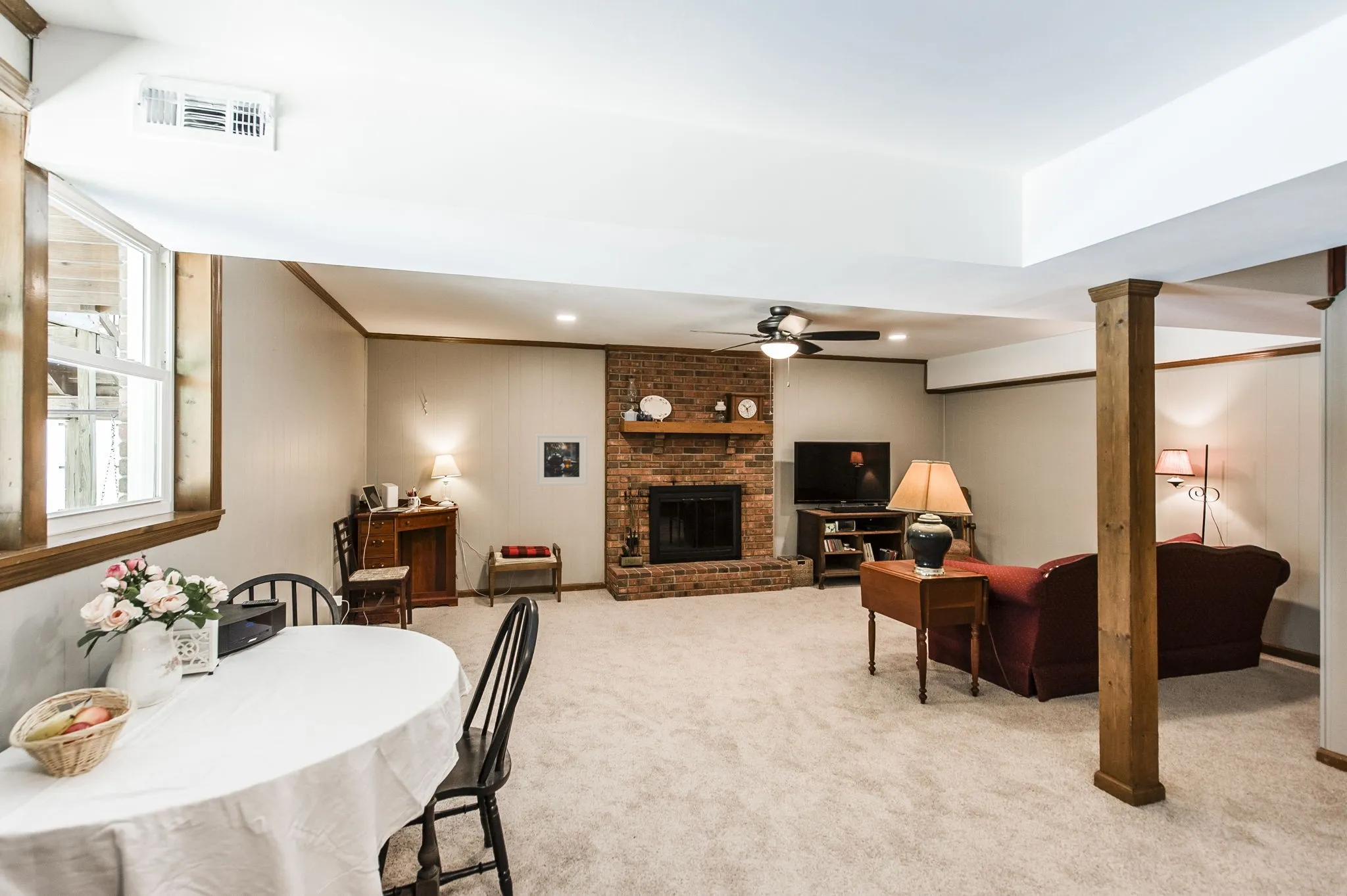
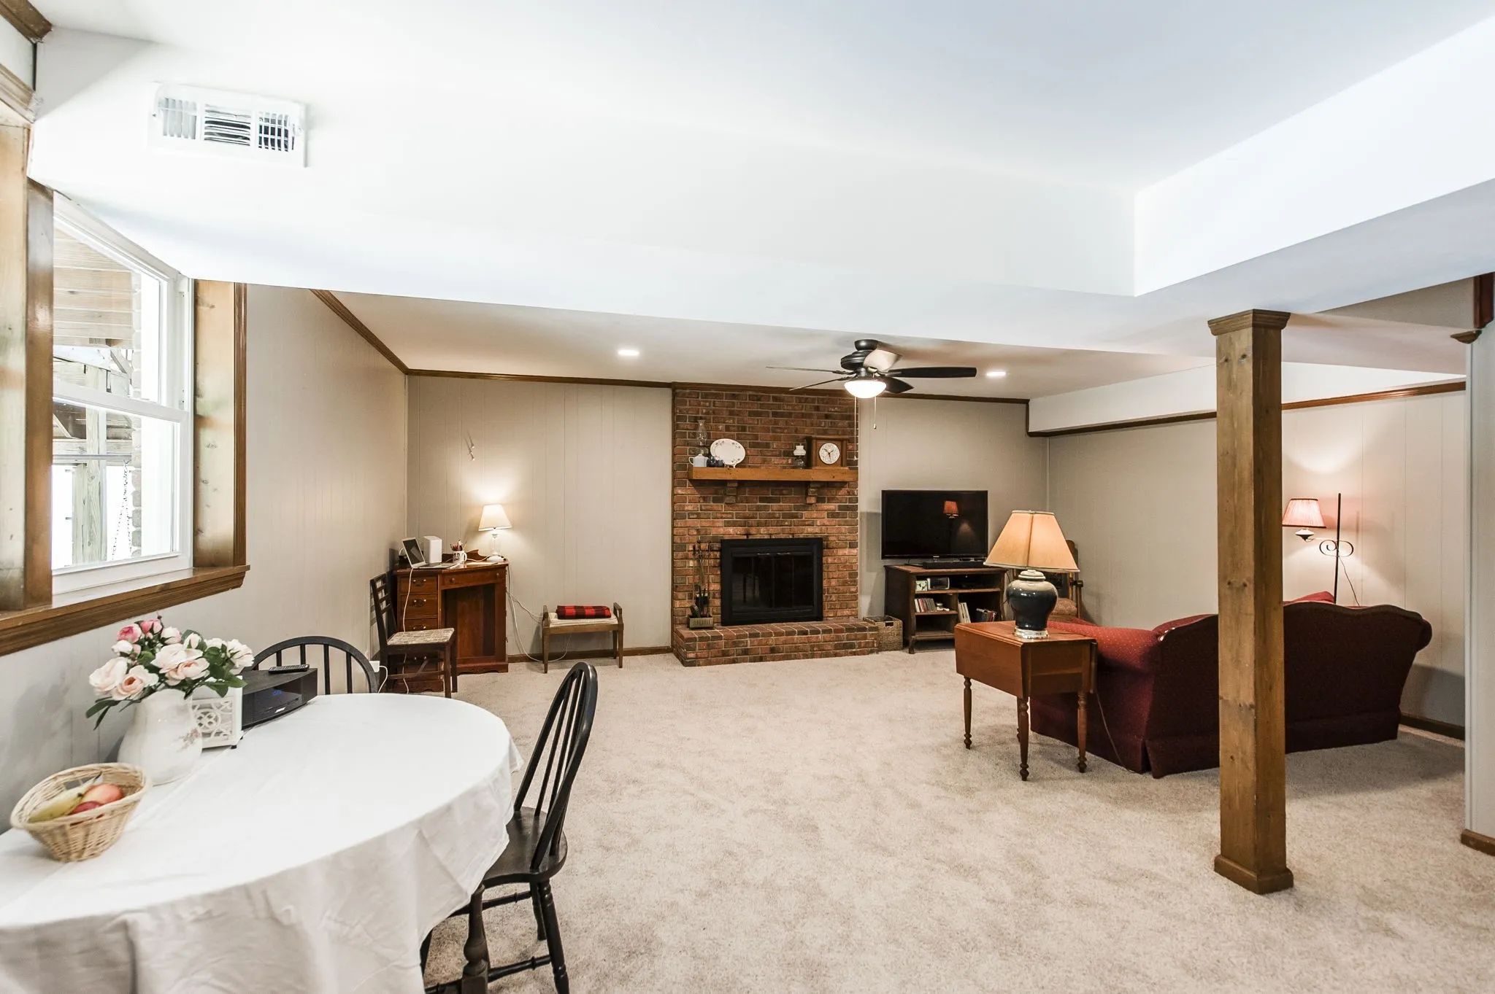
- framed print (562, 460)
